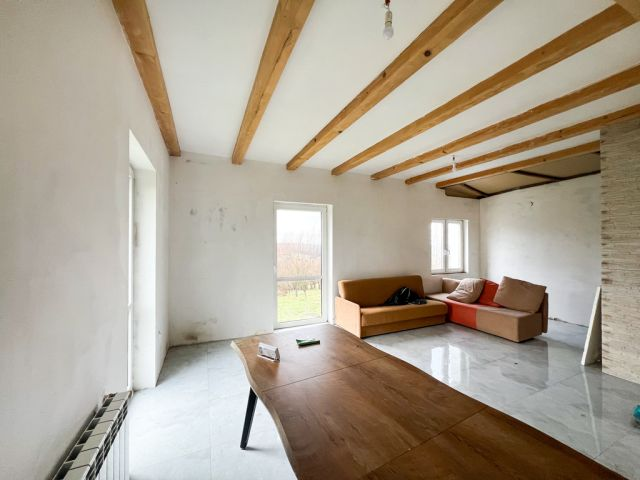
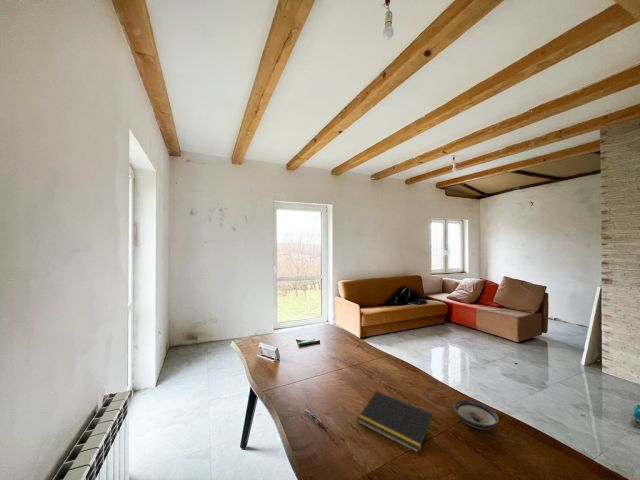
+ saucer (475, 416)
+ notepad (394, 418)
+ pen (315, 418)
